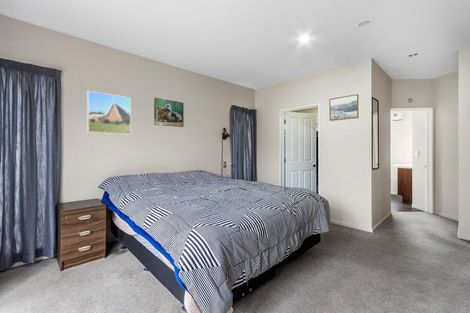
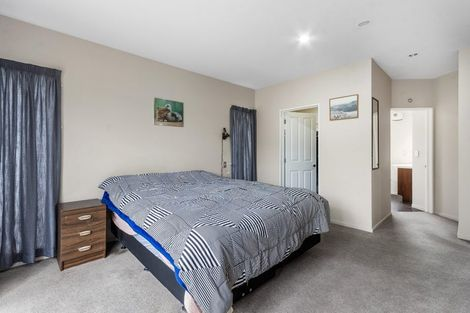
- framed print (110, 113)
